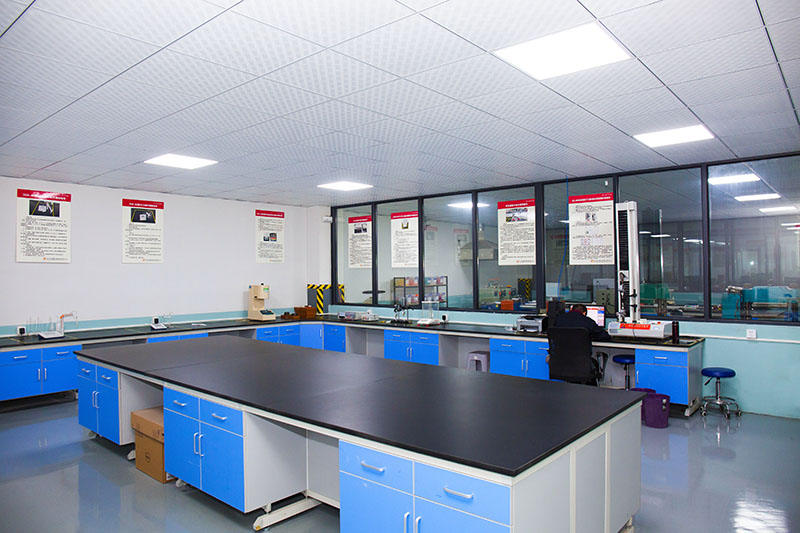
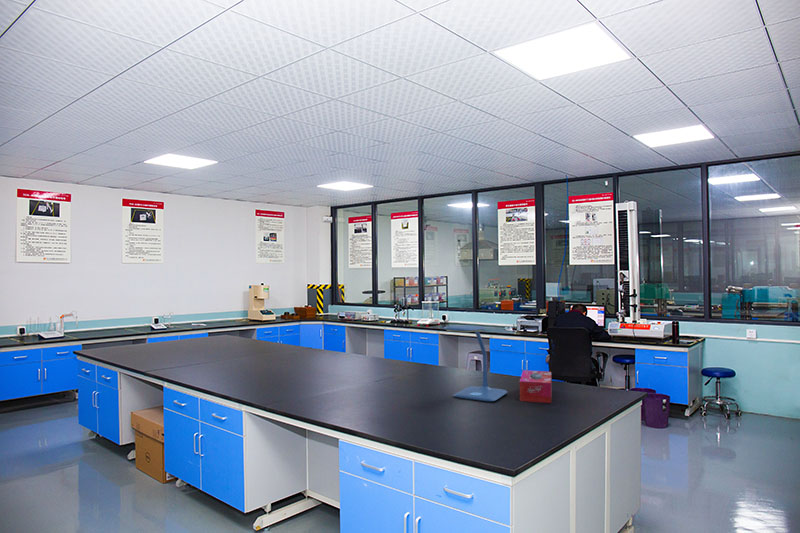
+ desk lamp (483, 361)
+ tissue box (536, 385)
